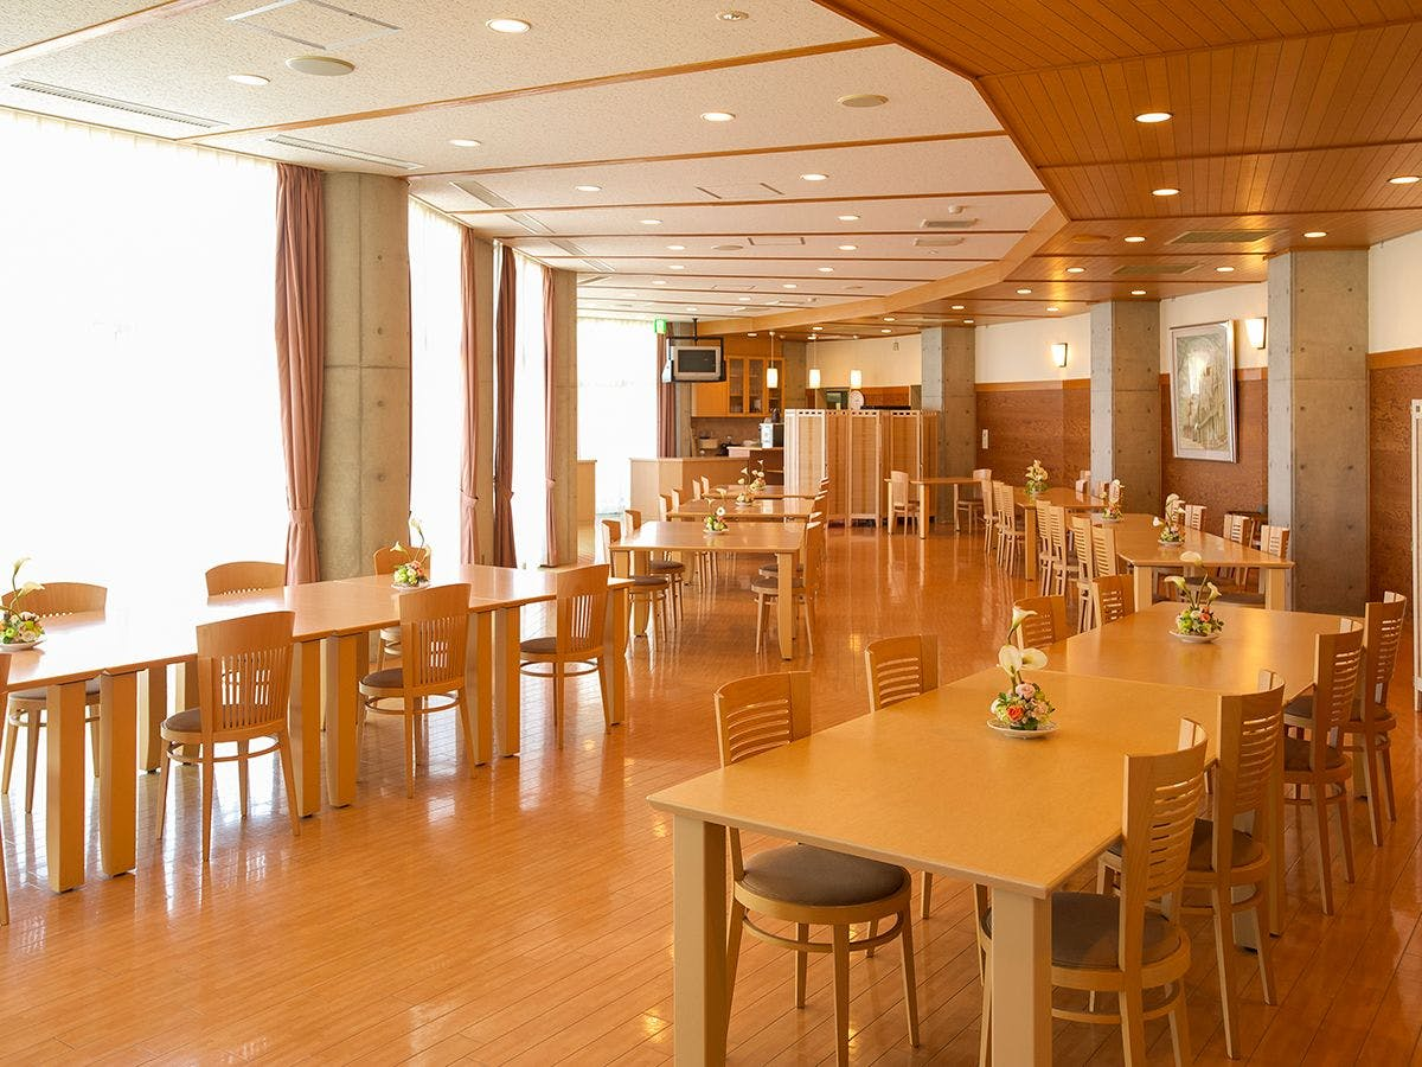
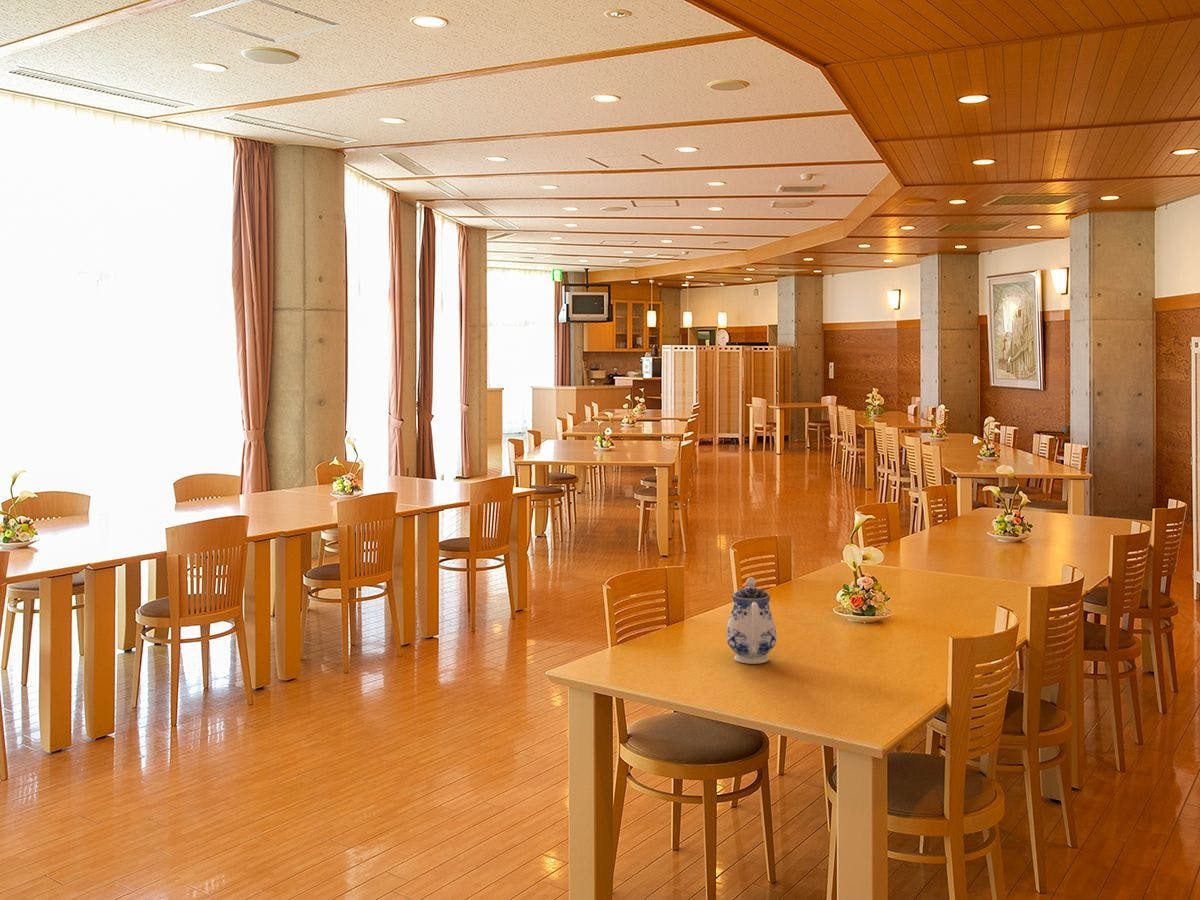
+ teapot (751, 618)
